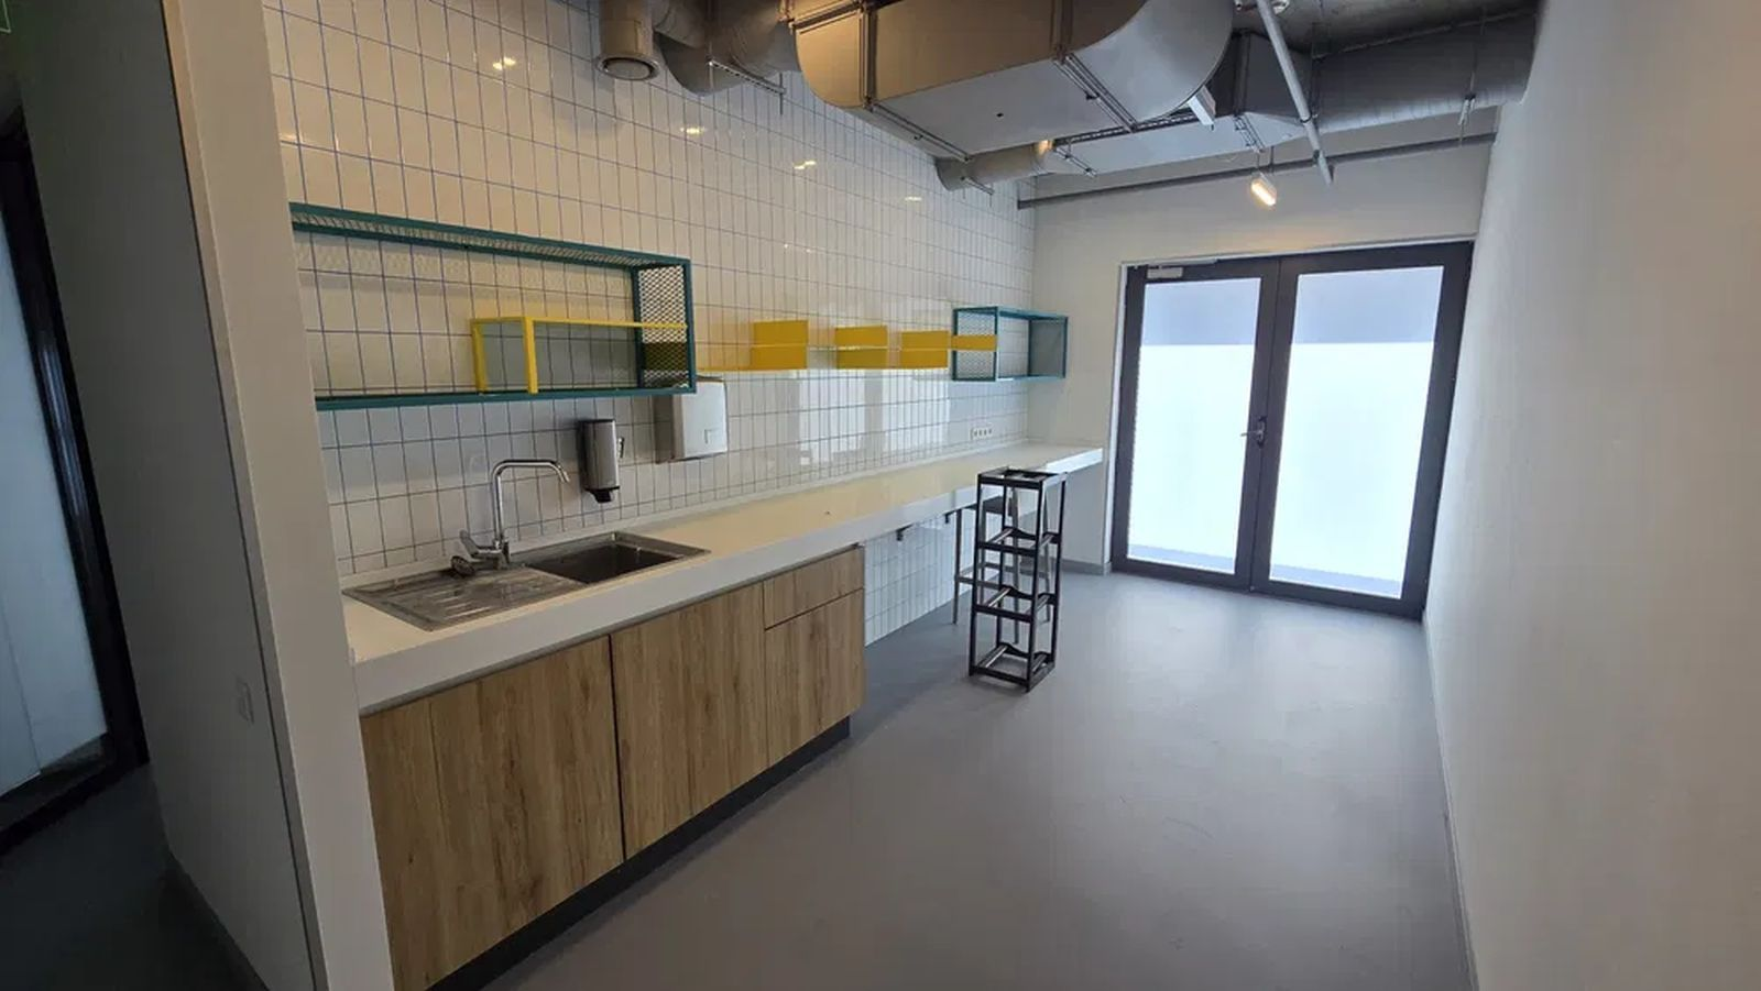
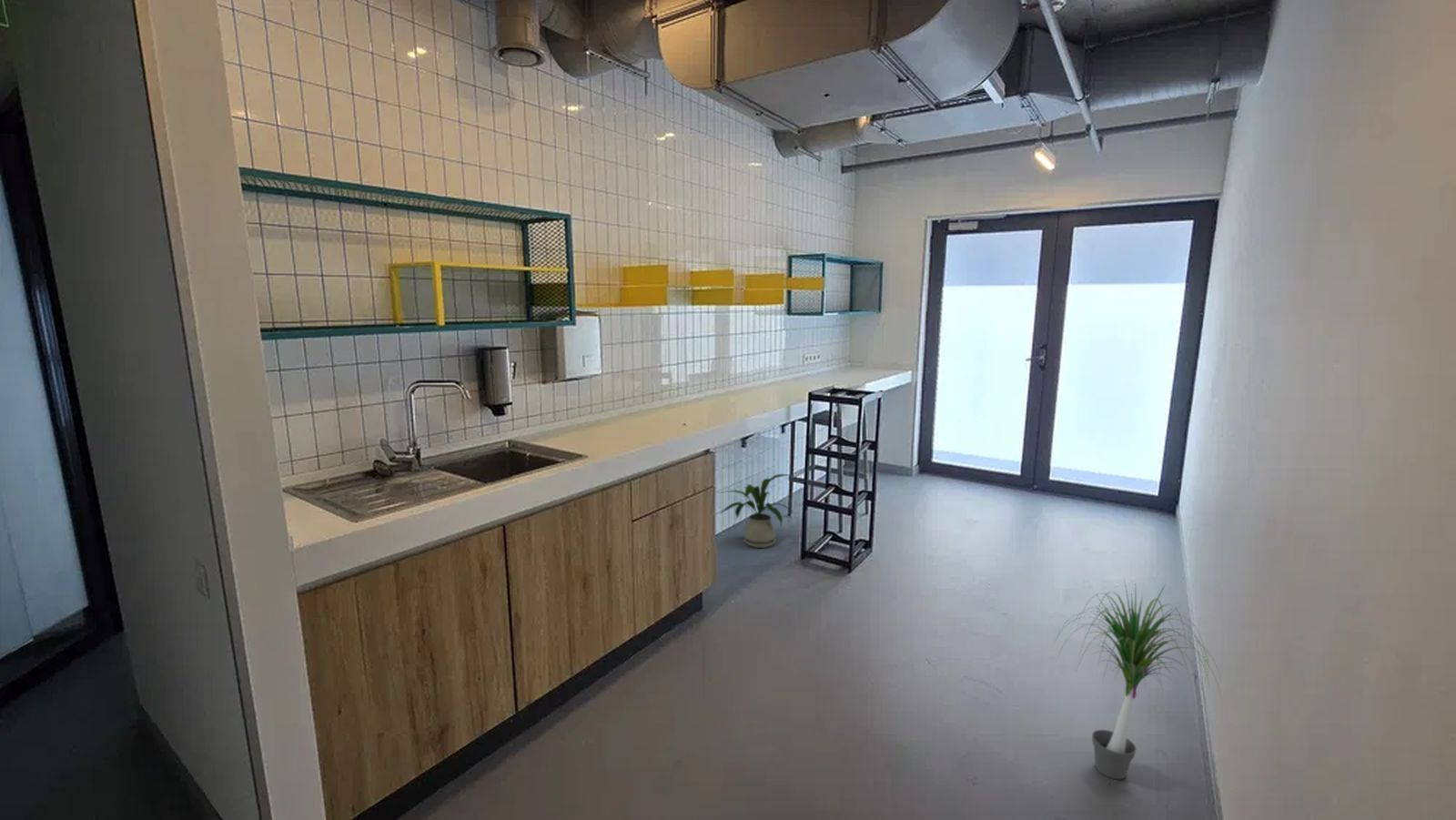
+ house plant (754, 506)
+ potted plant (1130, 676)
